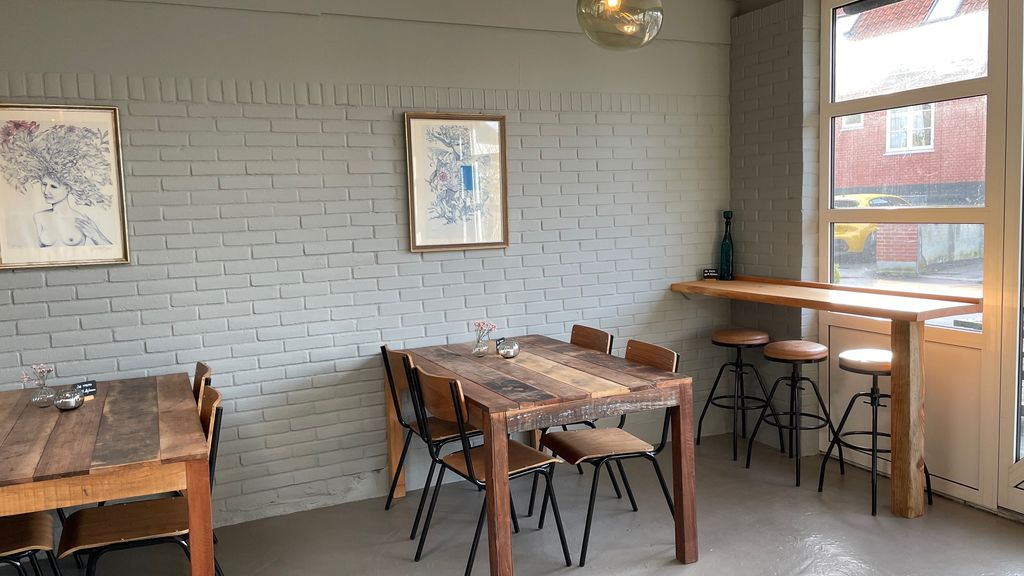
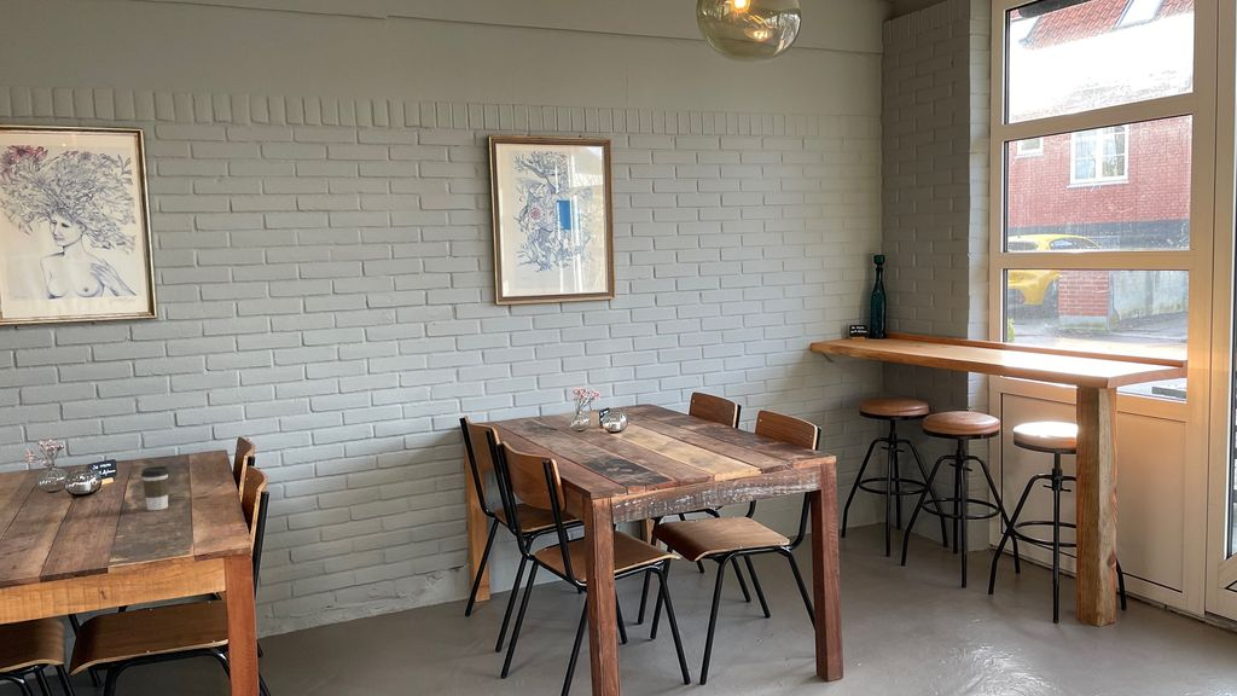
+ coffee cup (156, 488)
